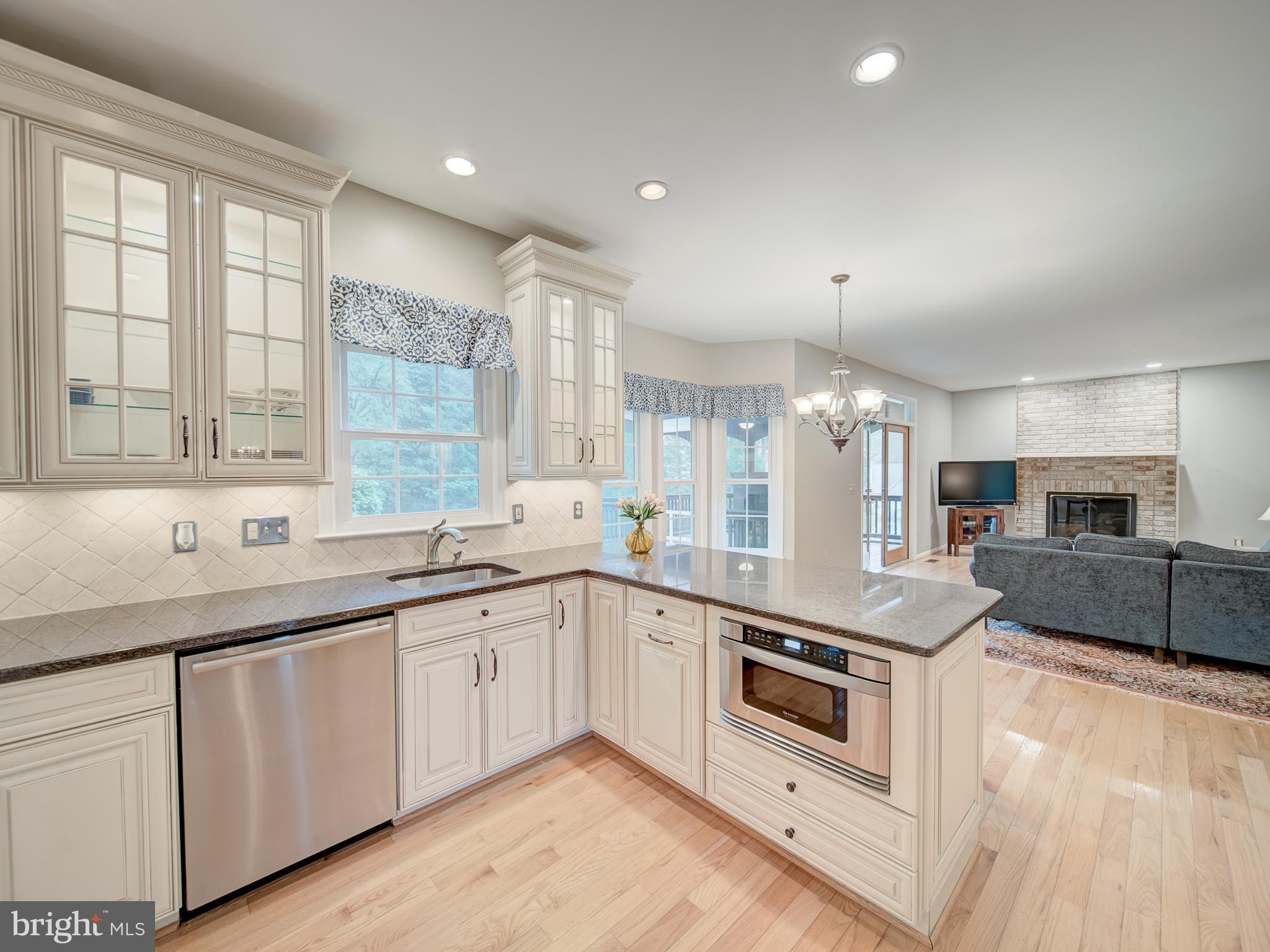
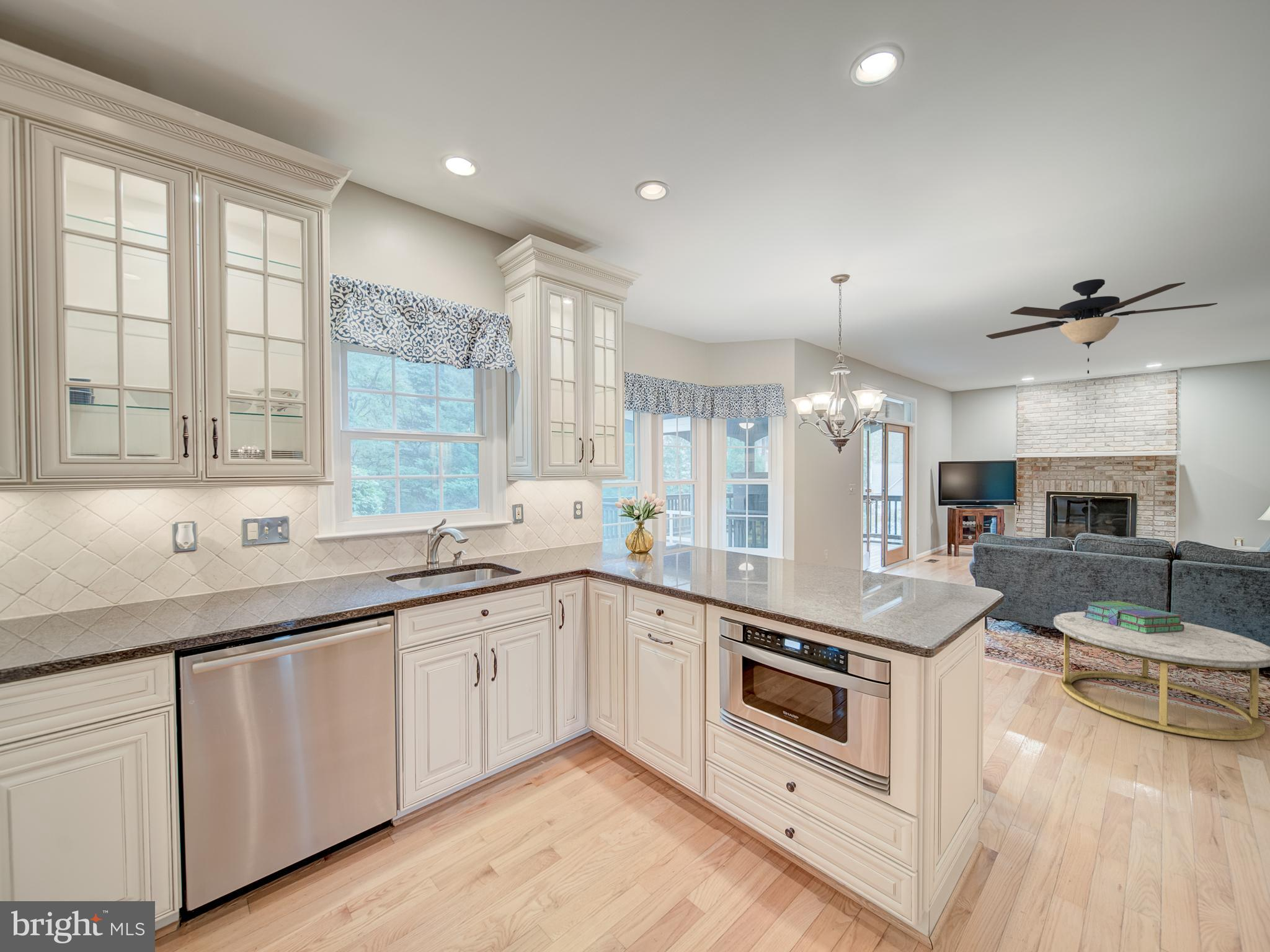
+ coffee table (1148, 668)
+ ceiling fan (1088, 329)
+ stack of books (1131, 615)
